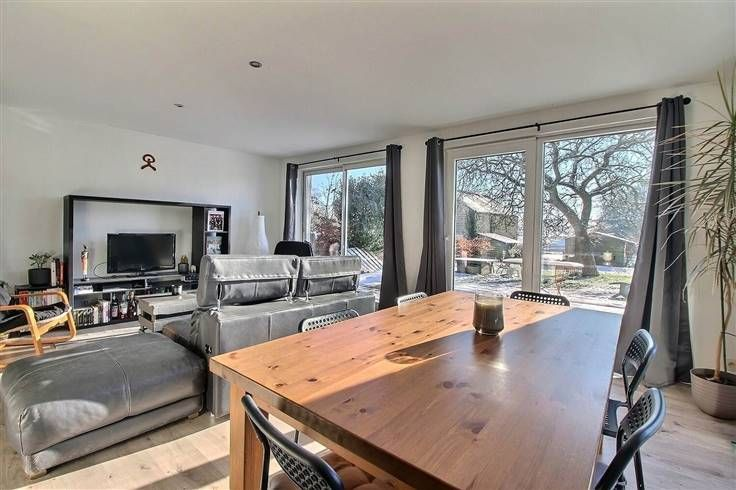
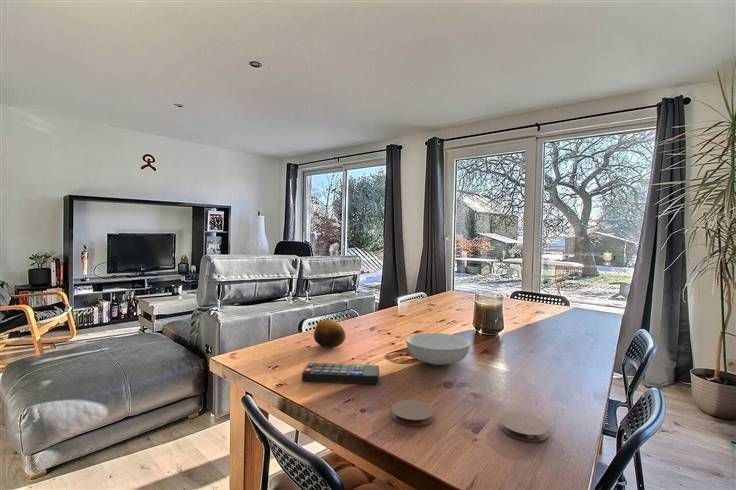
+ serving bowl (437, 350)
+ coaster (412, 412)
+ fruit (328, 332)
+ coaster (523, 426)
+ remote control (341, 372)
